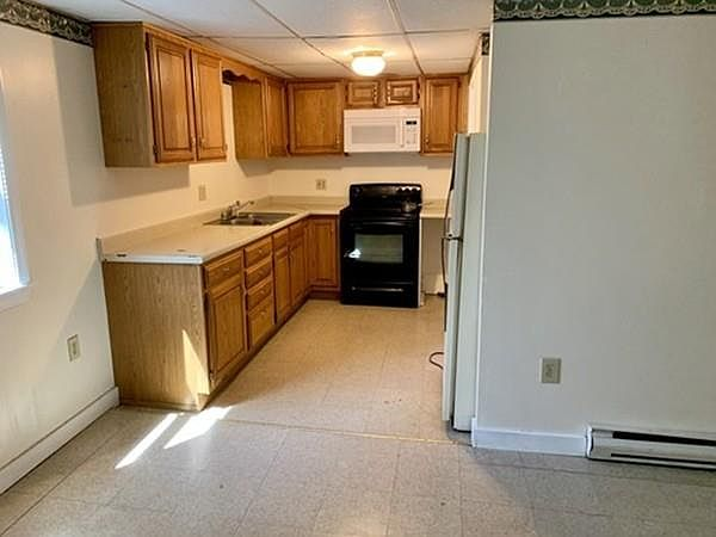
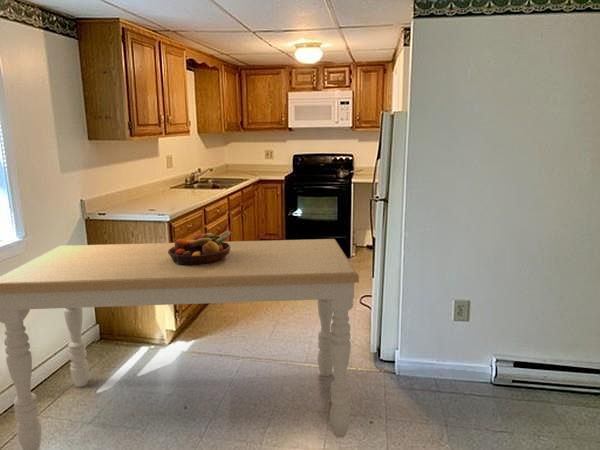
+ fruit bowl (199, 245)
+ dining table (194, 303)
